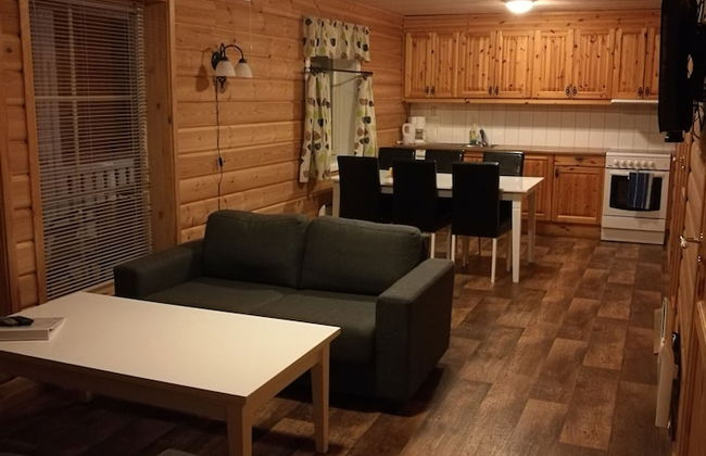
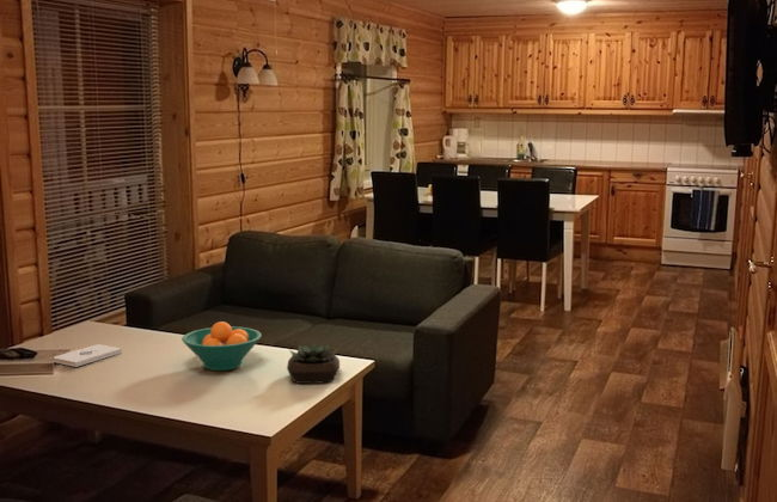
+ notepad (87, 355)
+ succulent plant (313, 361)
+ fruit bowl (221, 343)
